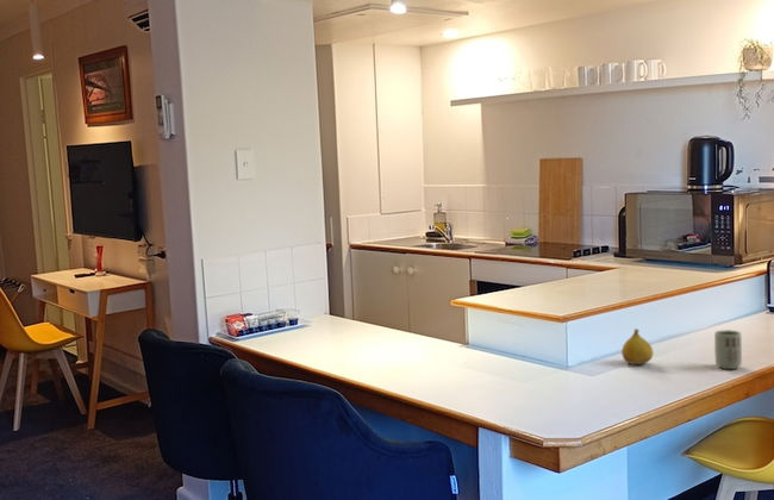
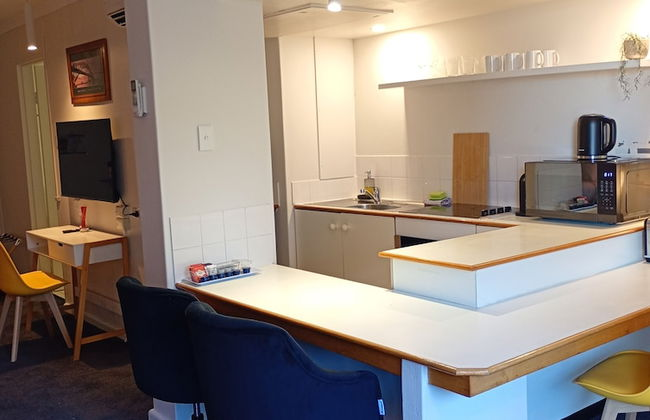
- cup (728, 349)
- fruit (637, 345)
